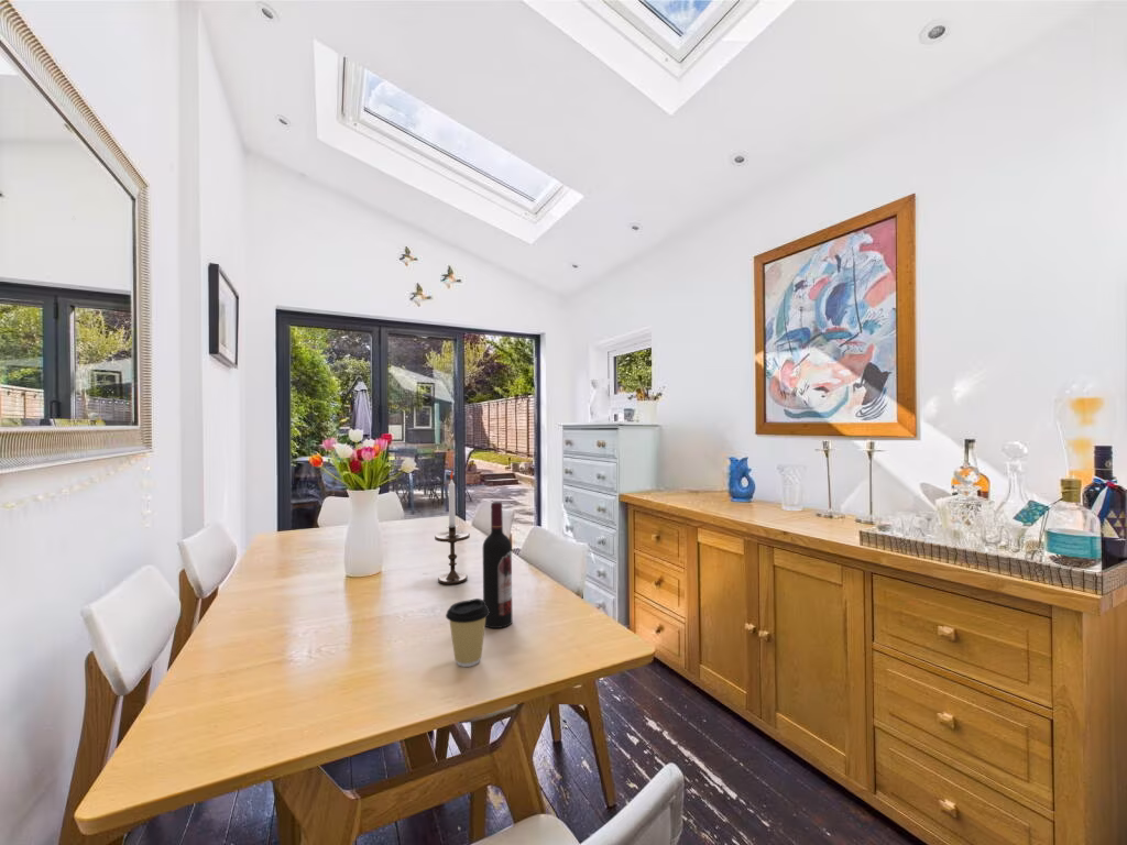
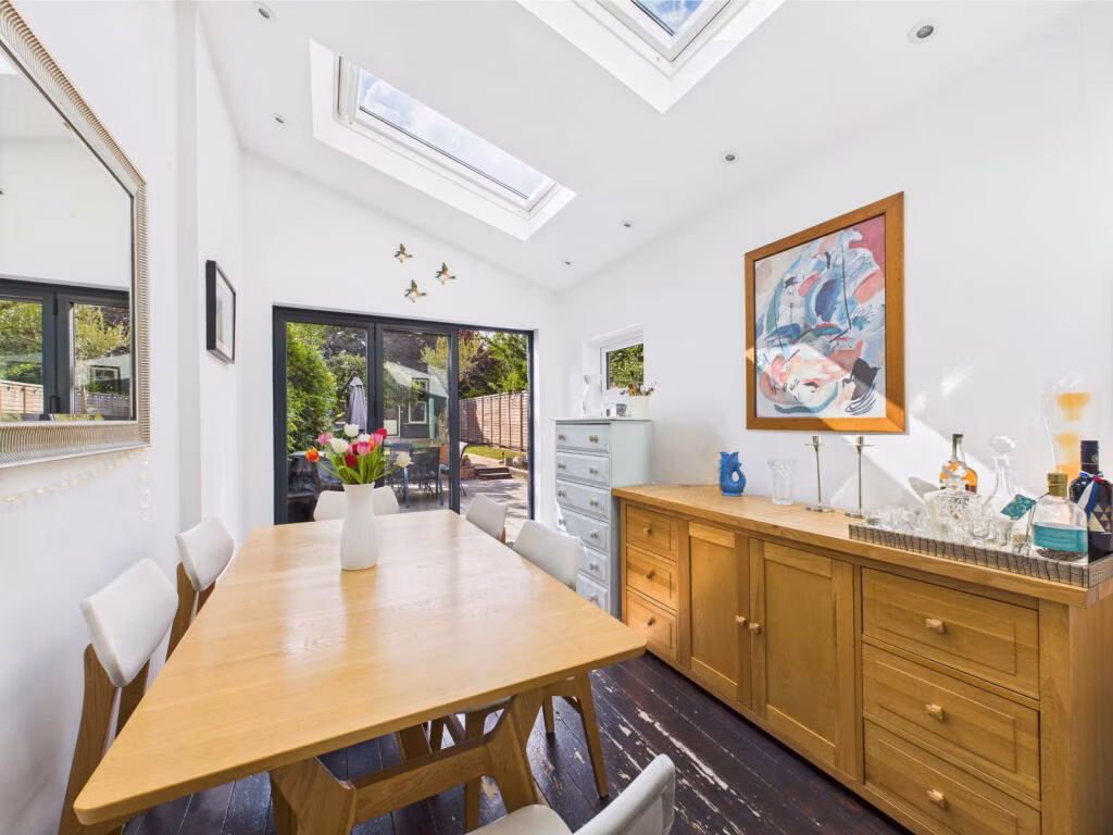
- coffee cup (468, 632)
- wine bottle (496, 562)
- candlestick (451, 525)
